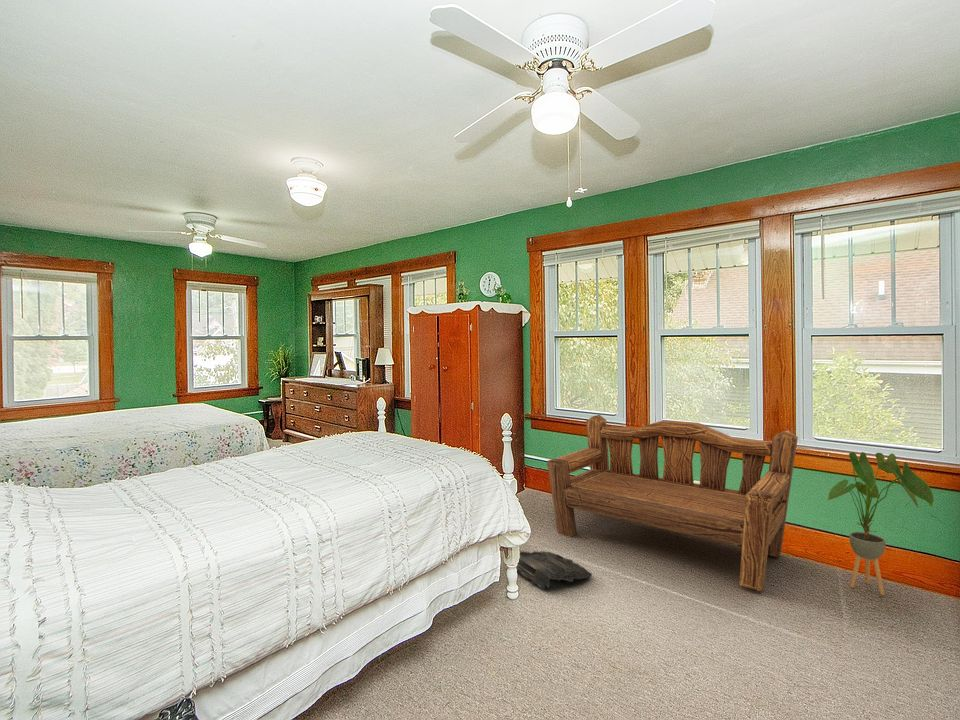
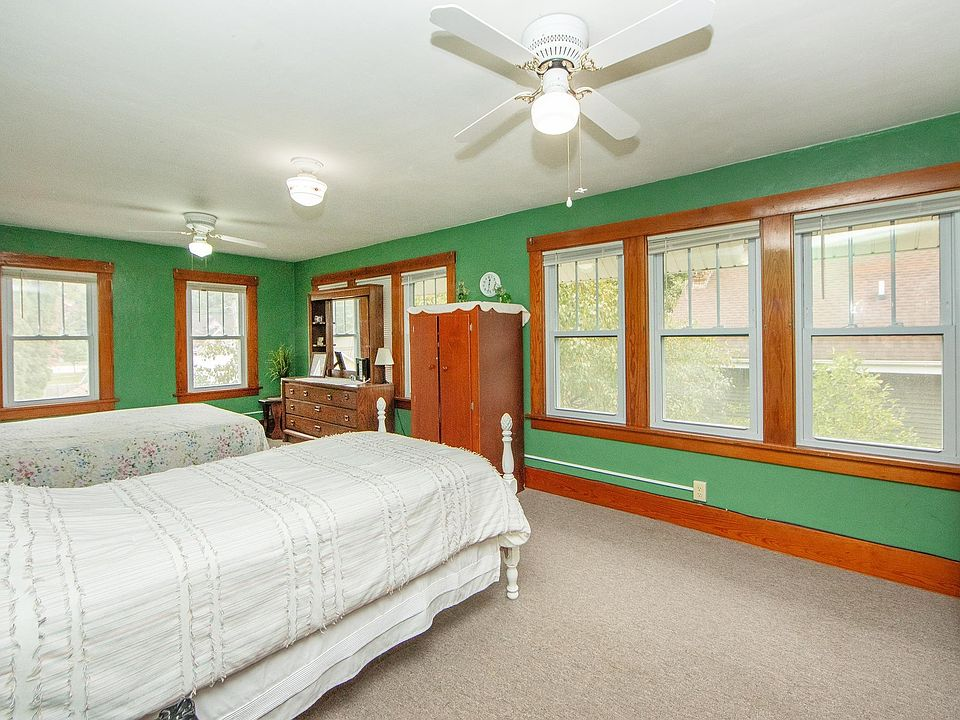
- carved panel (550, 564)
- house plant (873, 520)
- bench (663, 485)
